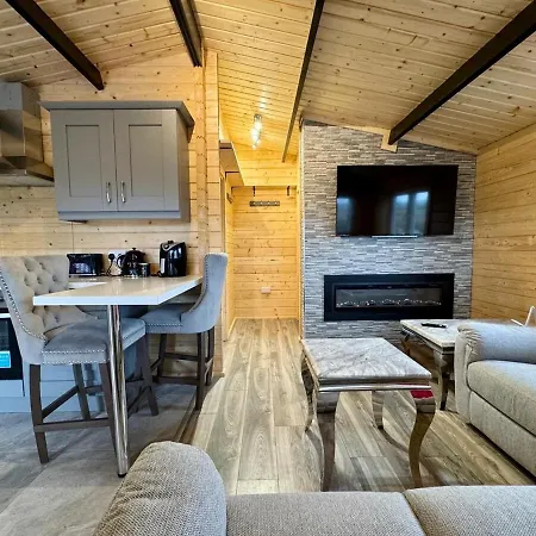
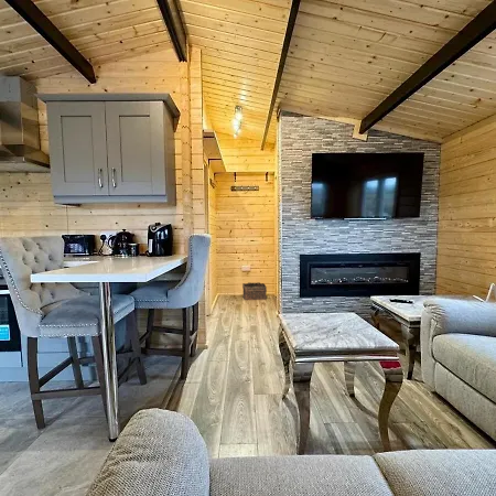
+ basket (254, 290)
